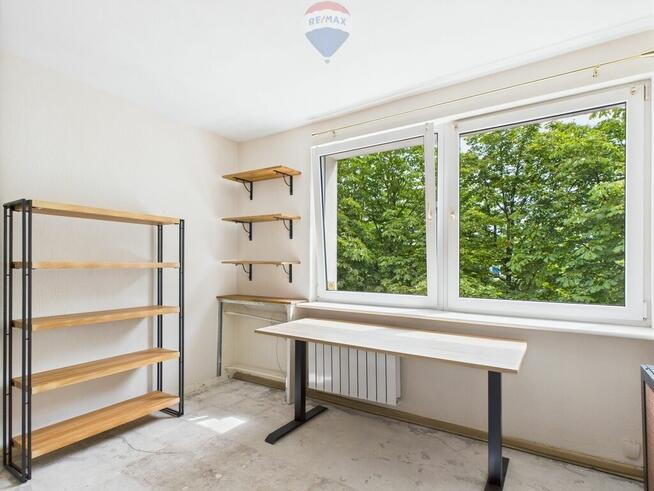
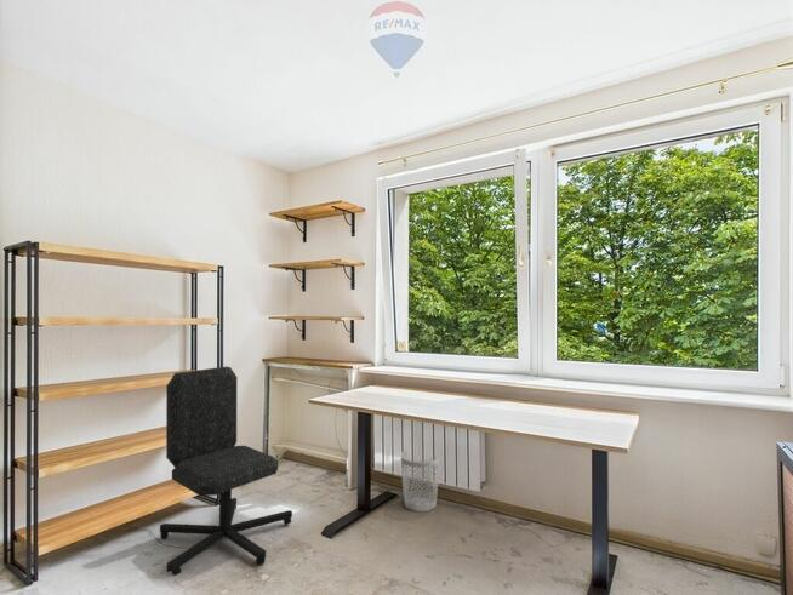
+ chair (228, 458)
+ wastebasket (420, 480)
